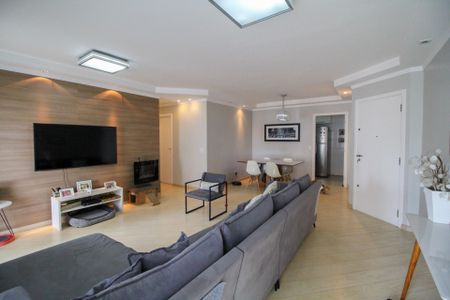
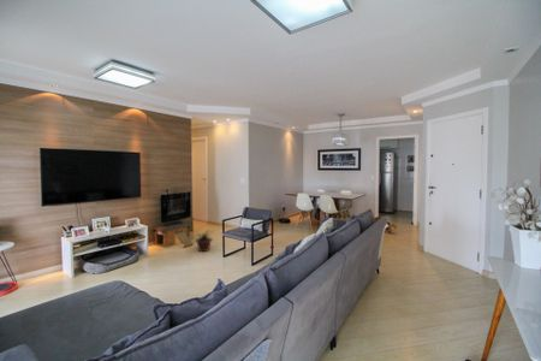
+ potted plant (203, 239)
